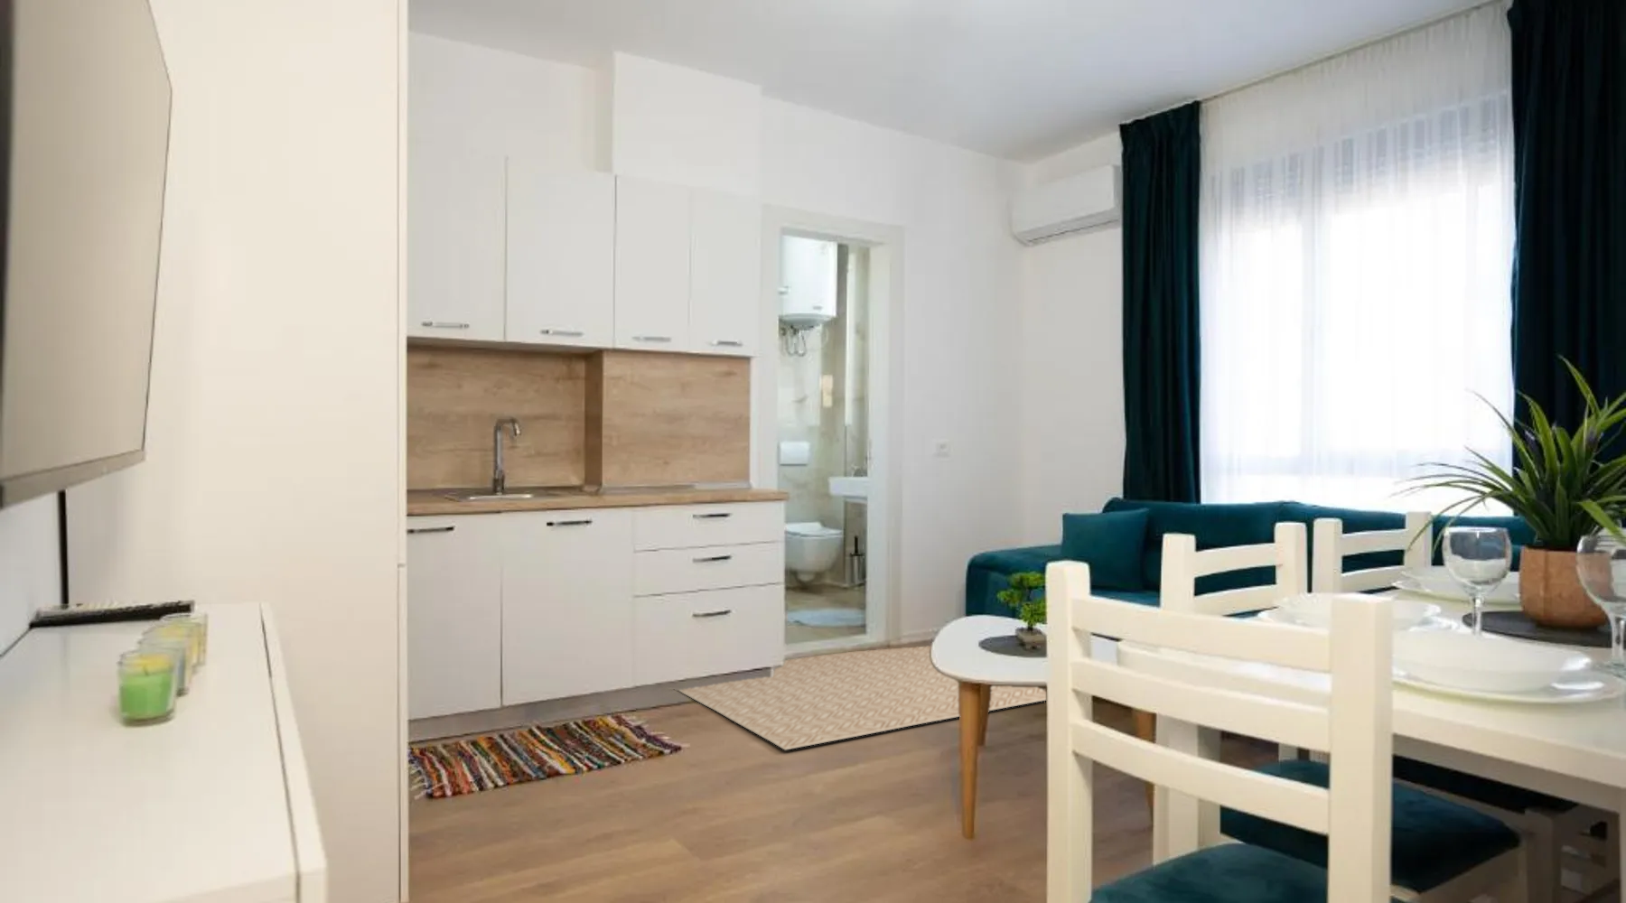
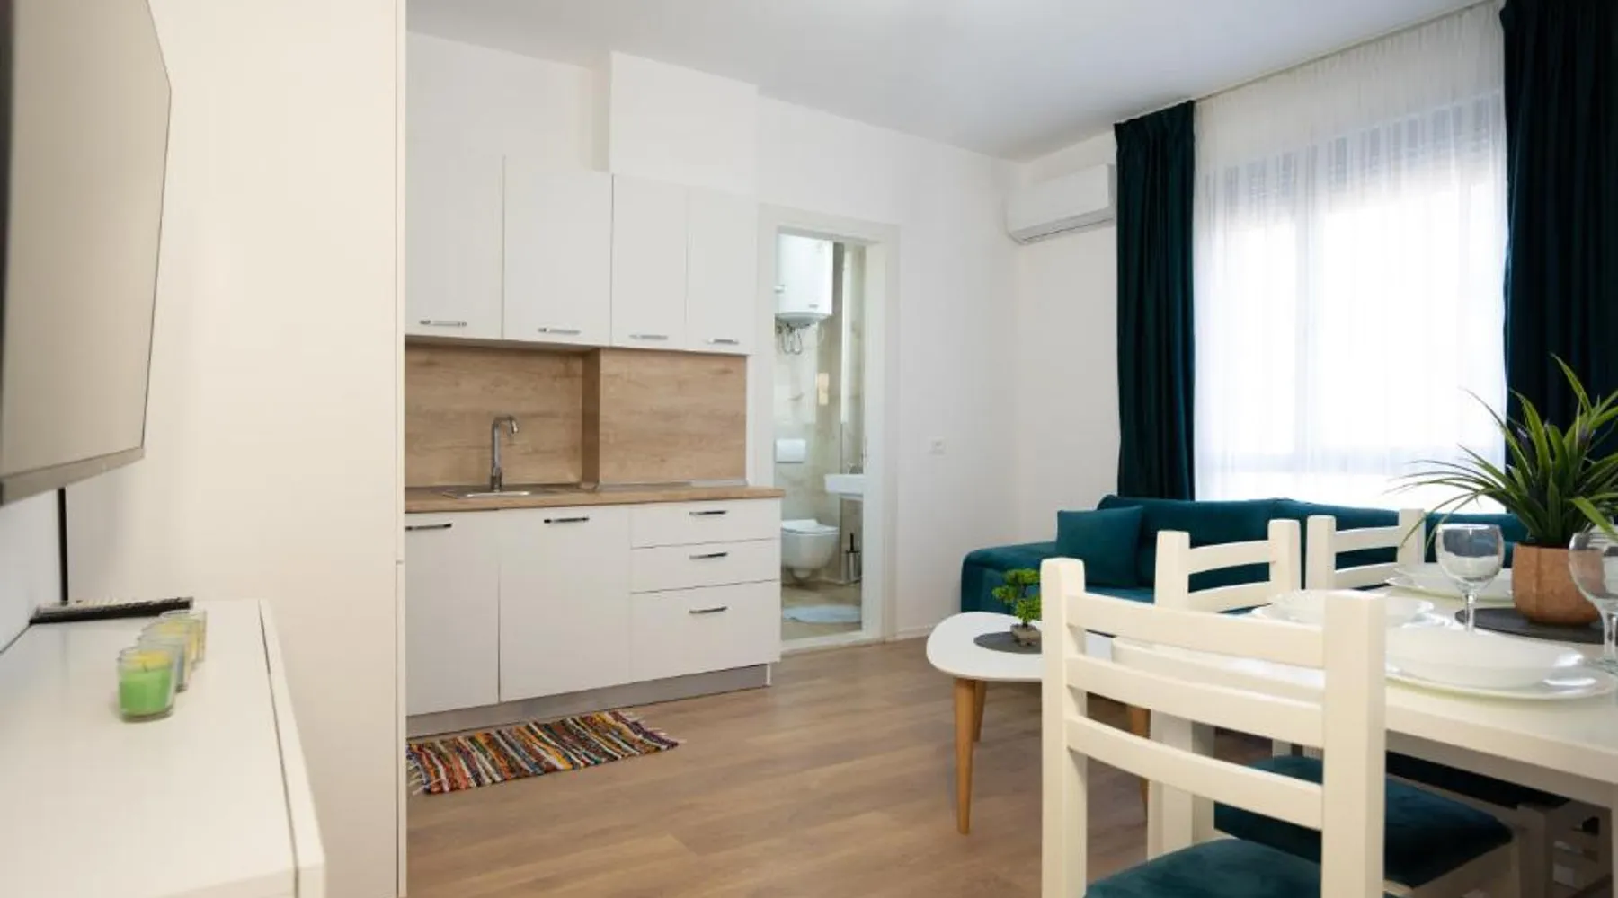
- rug (890, 679)
